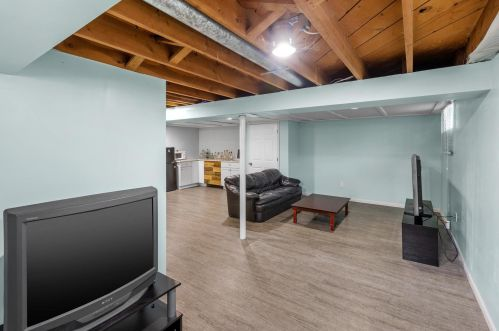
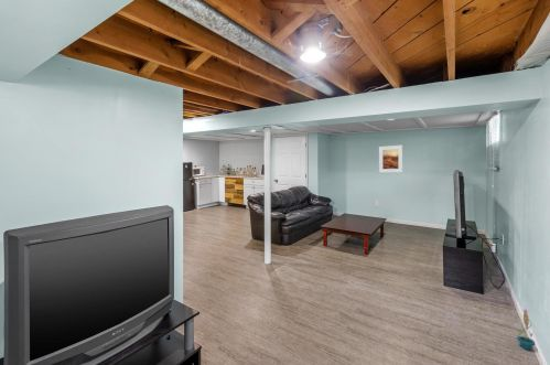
+ decorative plant (526, 330)
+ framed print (390, 159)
